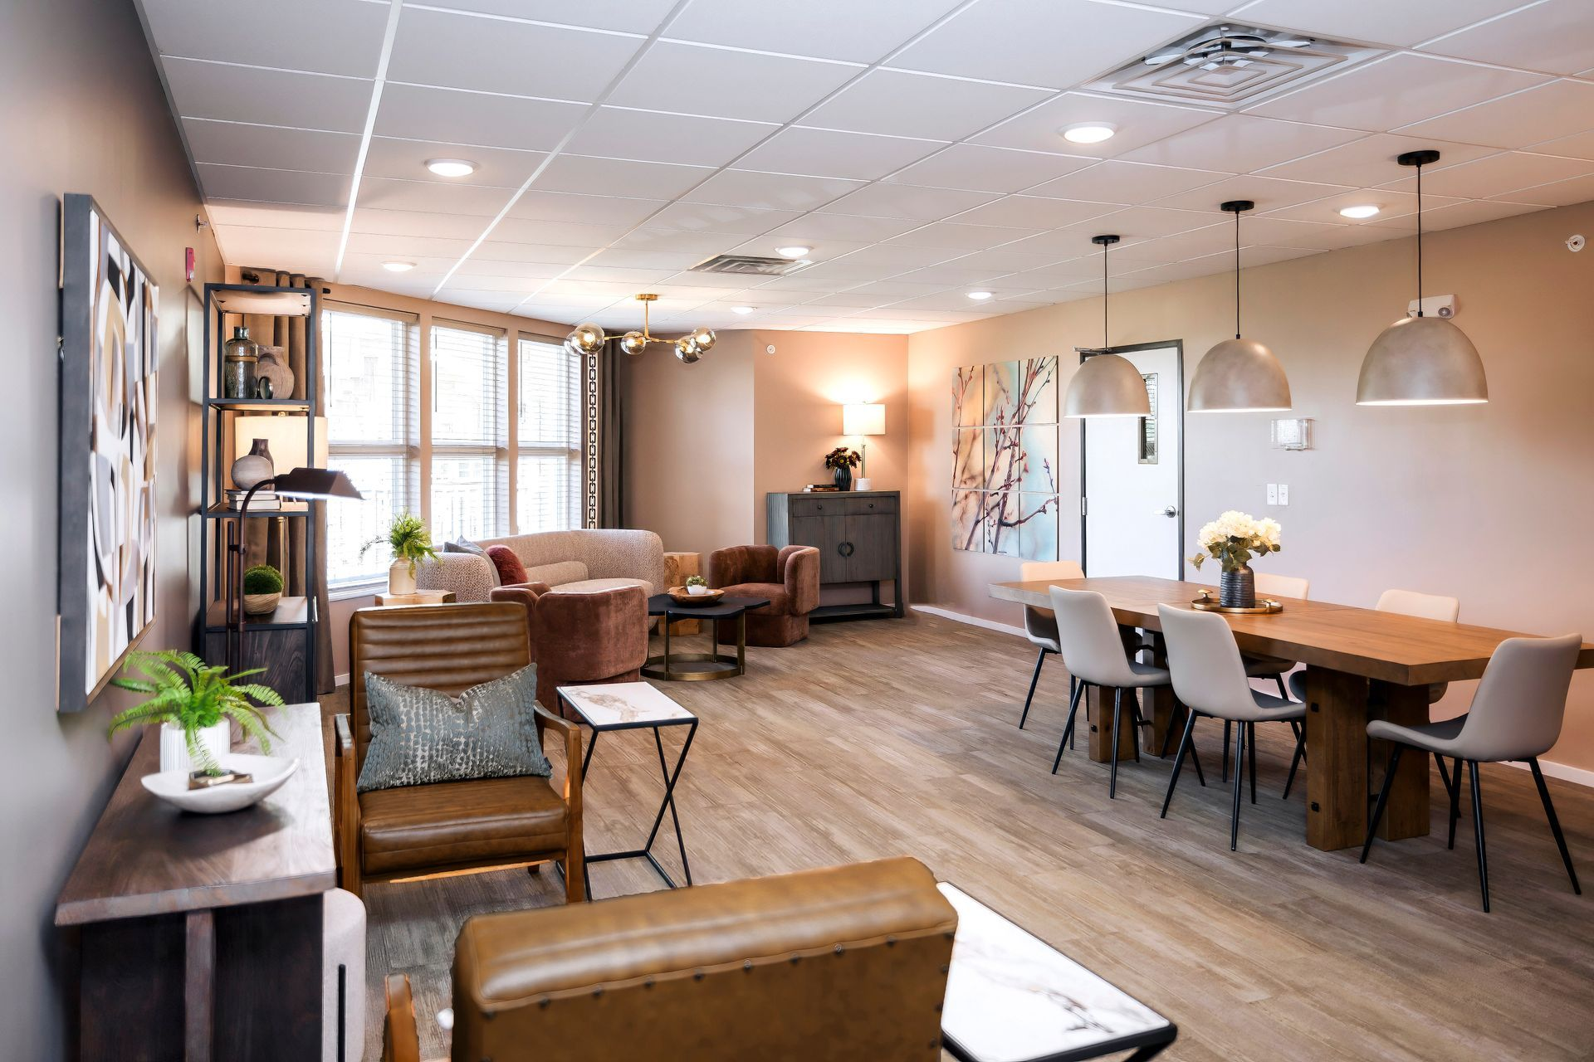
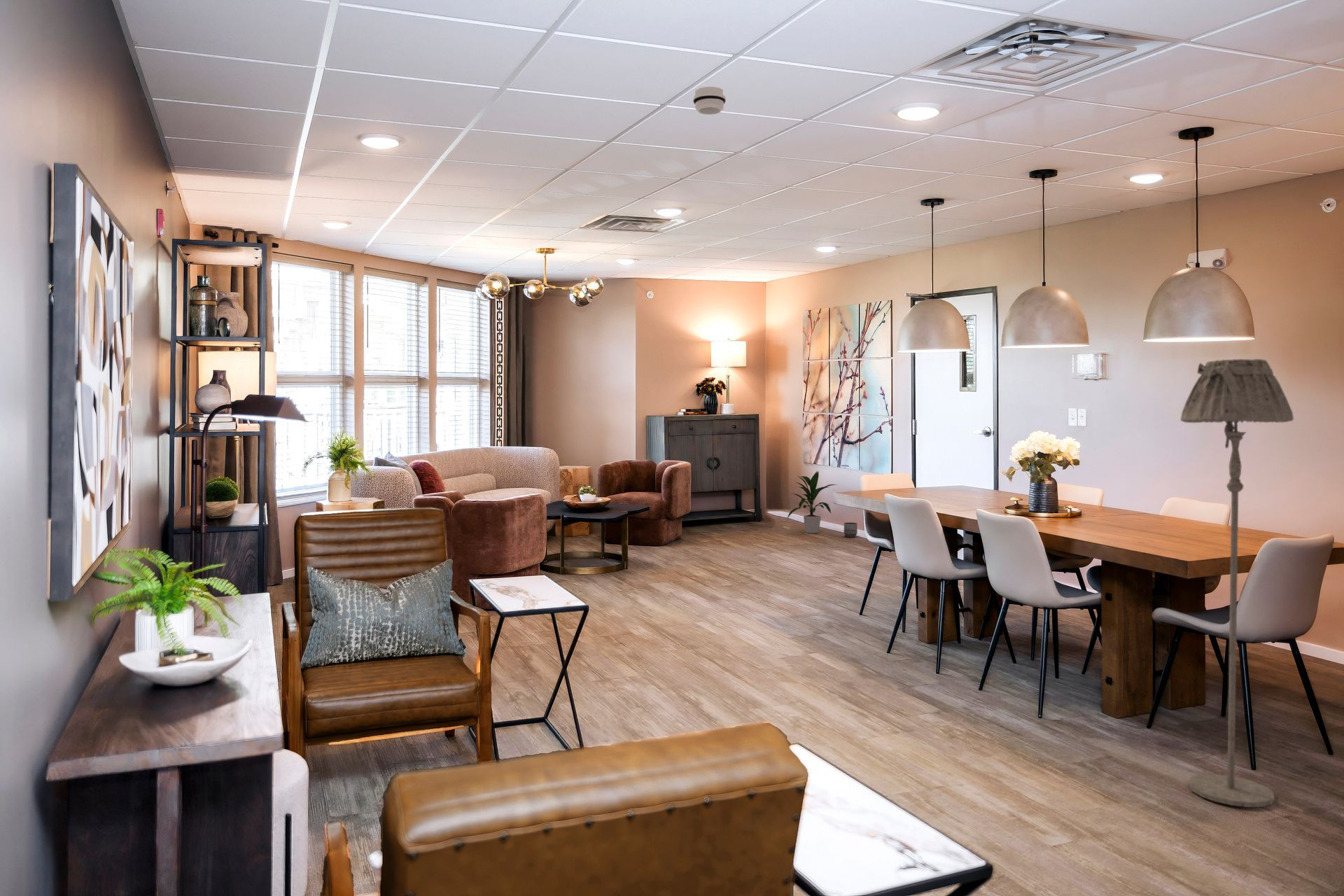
+ planter (850, 529)
+ indoor plant (809, 501)
+ smoke detector (709, 101)
+ floor lamp (1233, 577)
